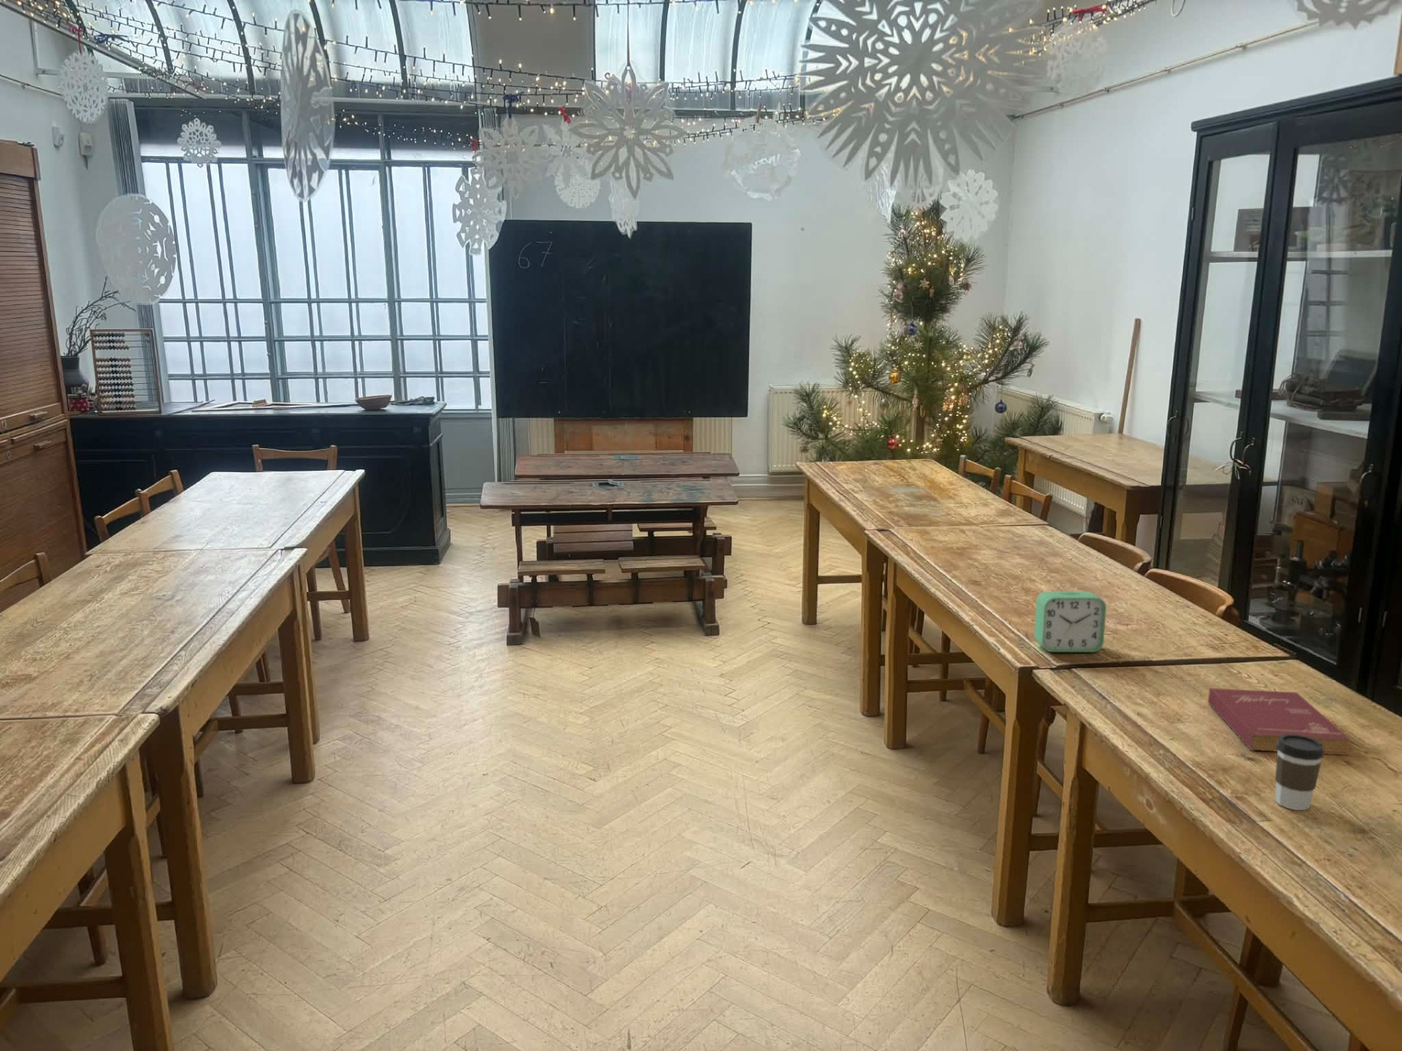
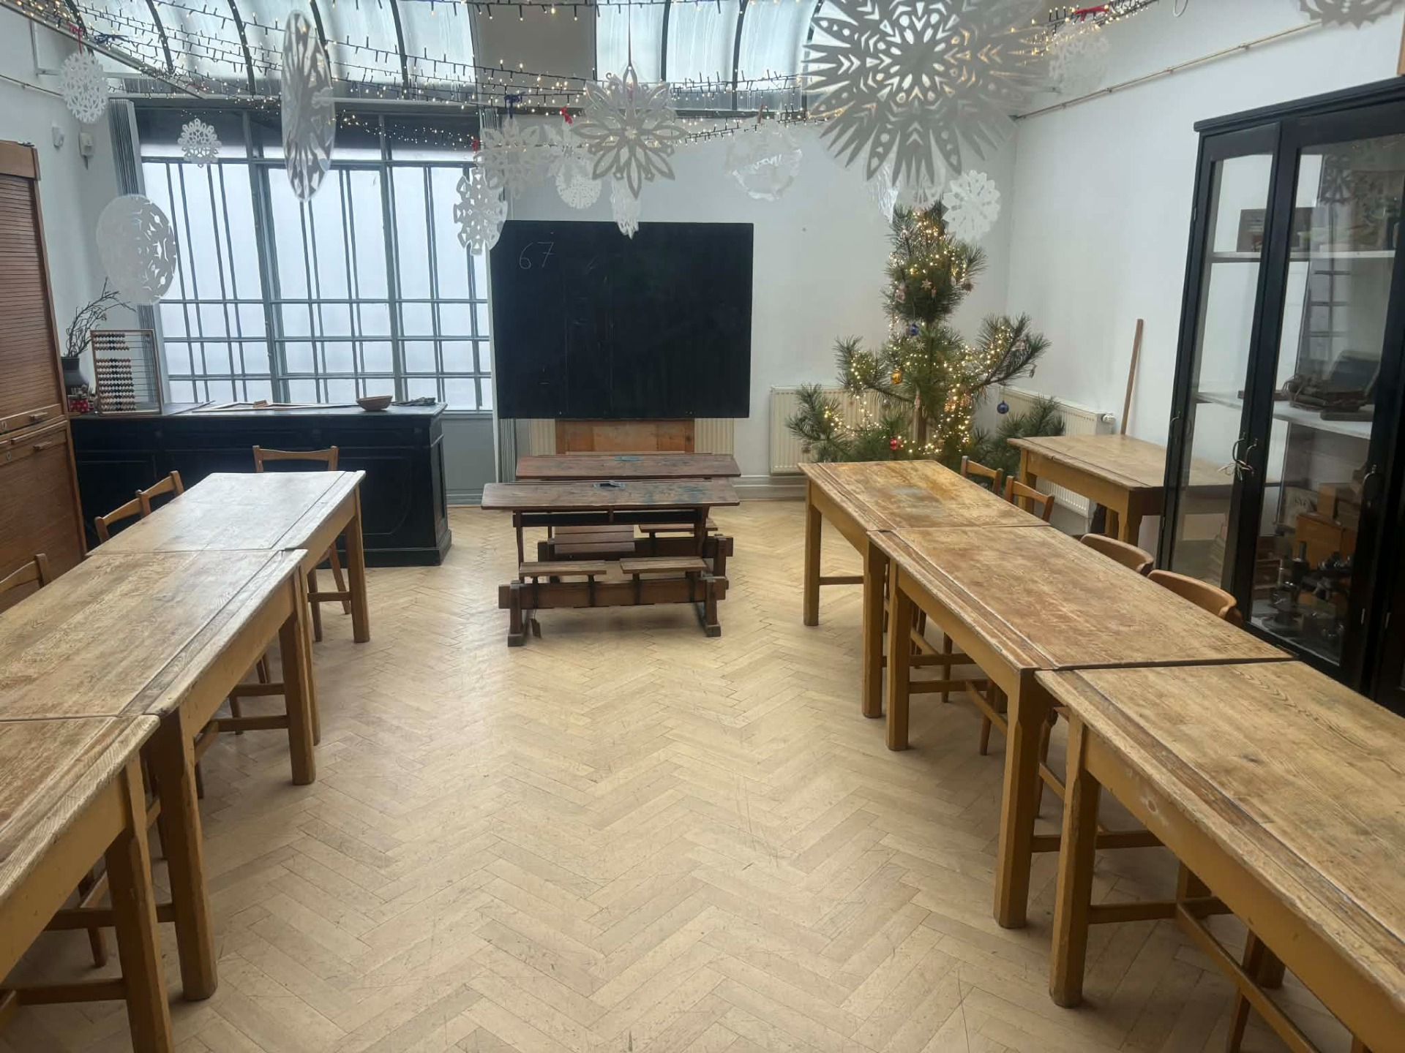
- alarm clock (1069, 620)
- book (1275, 720)
- coffee cup (1296, 772)
